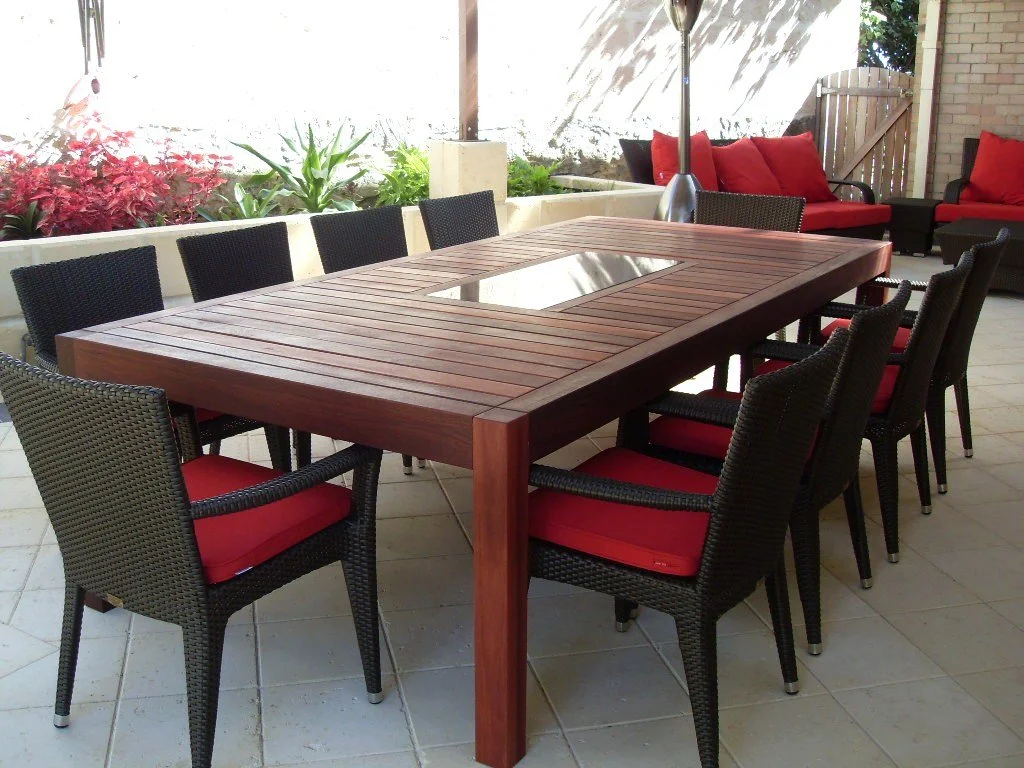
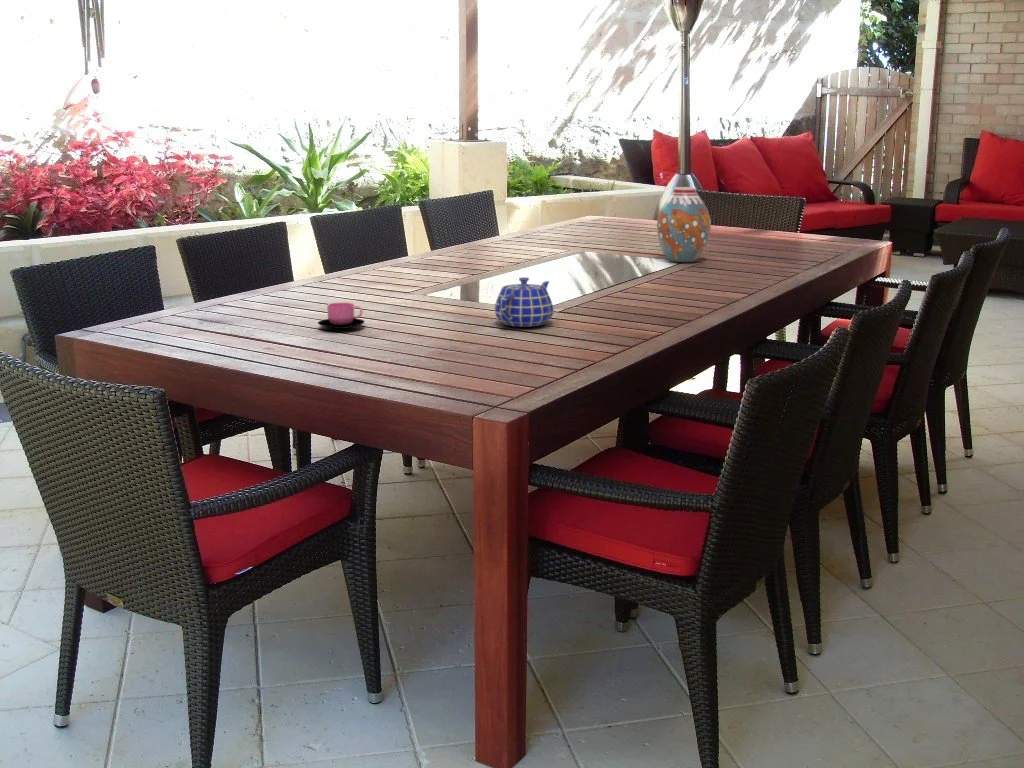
+ vase (683, 224)
+ teapot (525, 300)
+ cup (341, 316)
